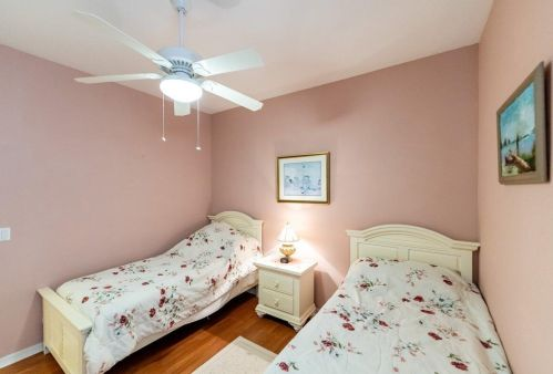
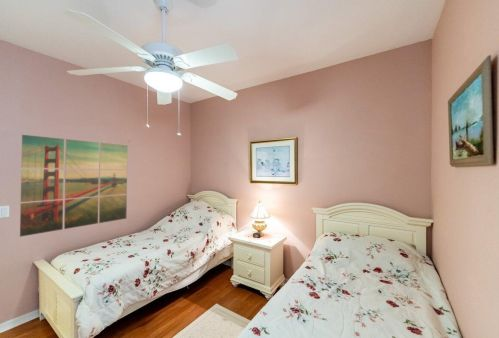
+ wall art (82, 183)
